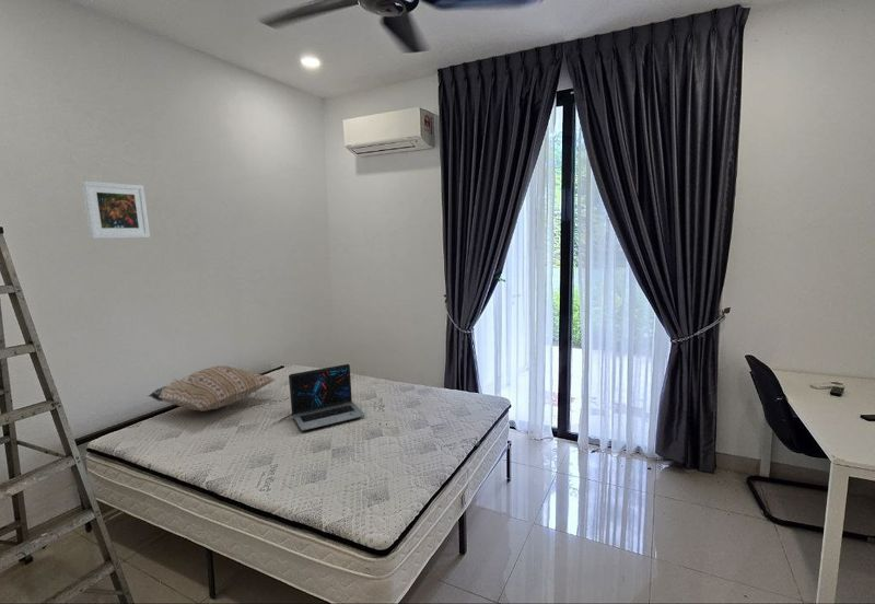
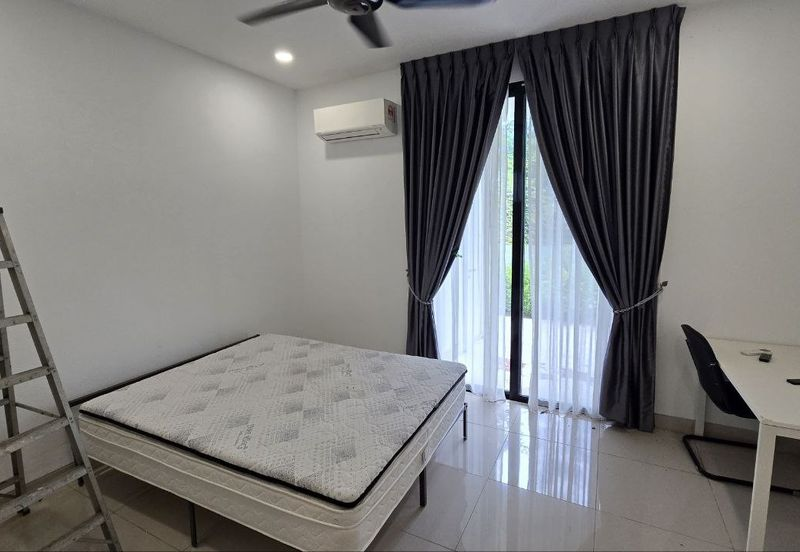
- cushion (213, 386)
- laptop (327, 395)
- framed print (117, 210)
